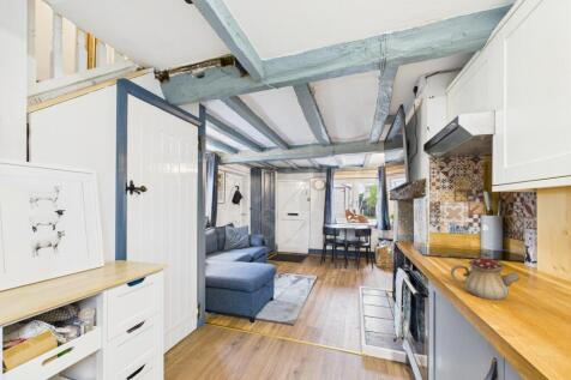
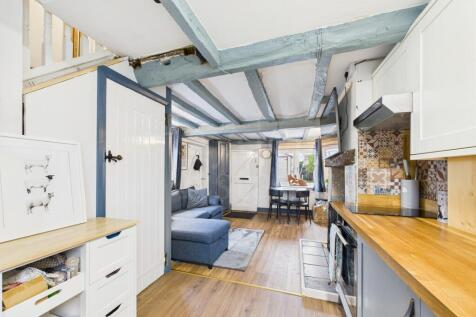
- teapot (482, 272)
